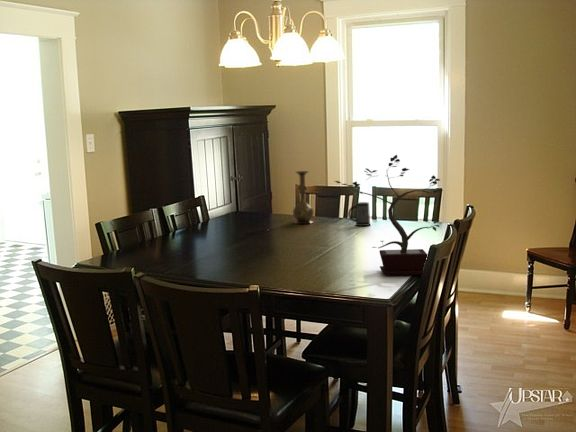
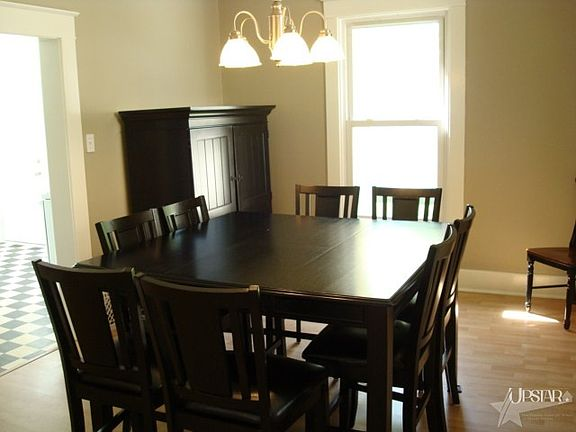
- vase (302, 197)
- mug (359, 214)
- potted plant (388, 213)
